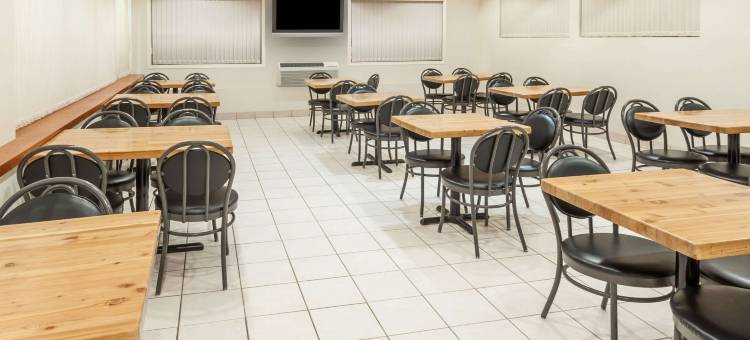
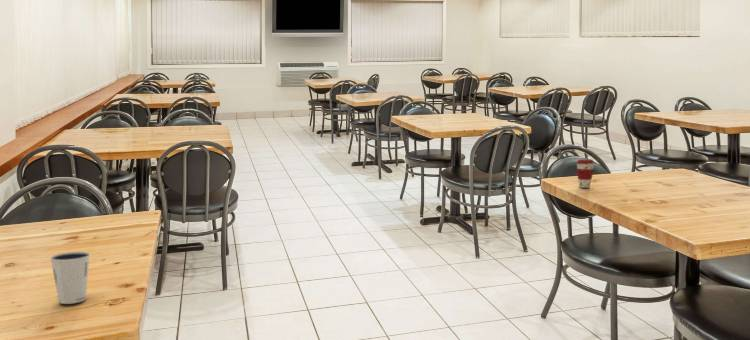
+ dixie cup (71, 278)
+ coffee cup (584, 173)
